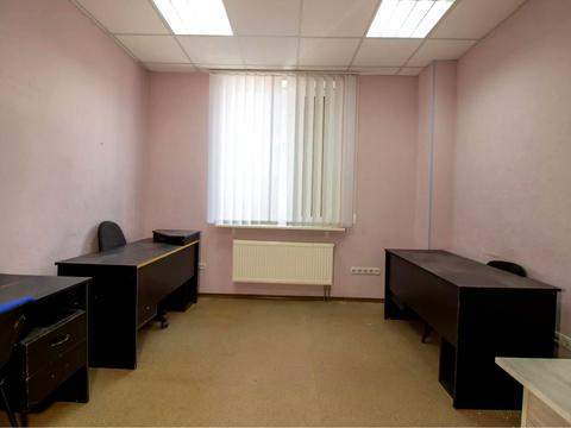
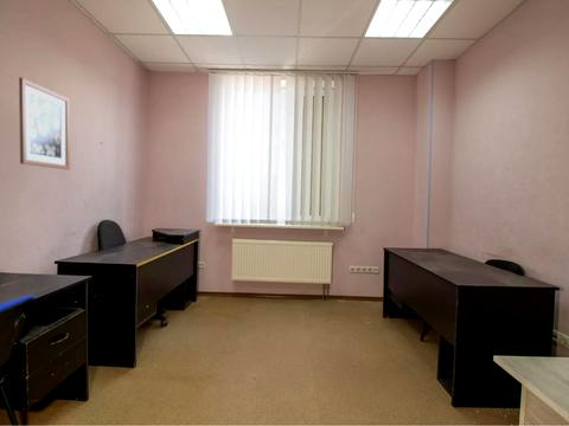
+ wall art (46, 128)
